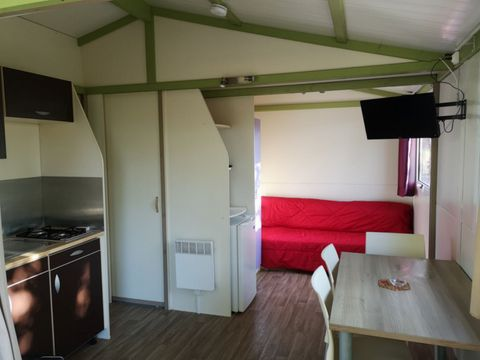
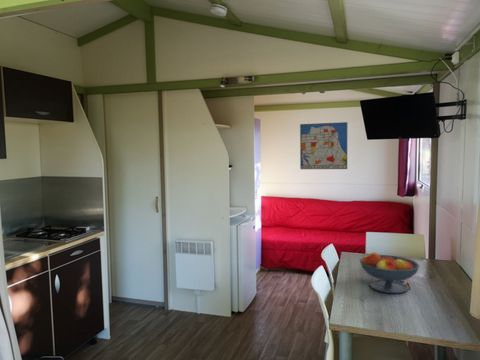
+ wall art (323, 146)
+ fruit bowl (388, 270)
